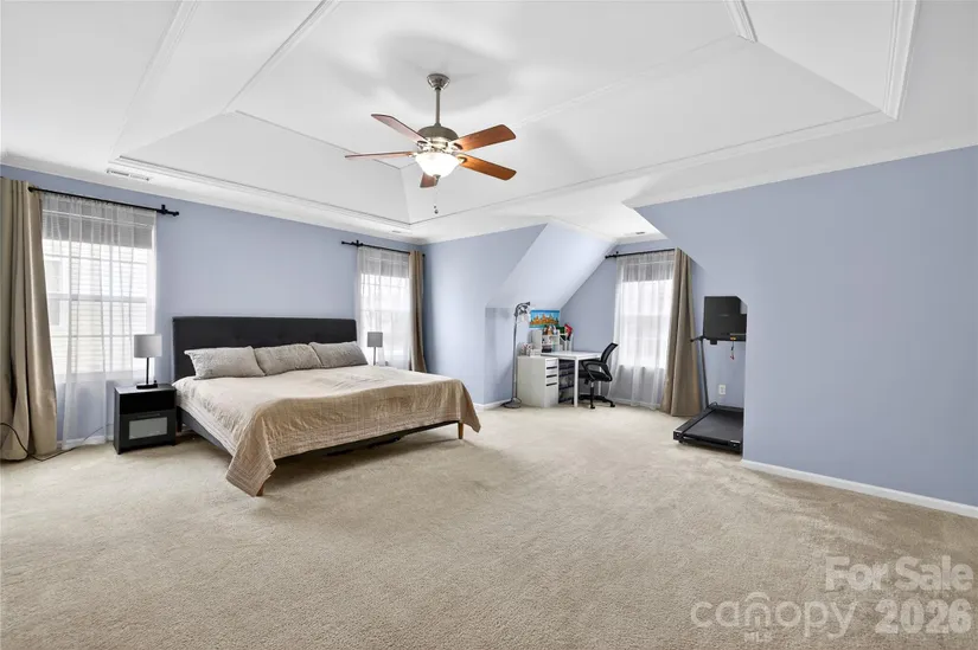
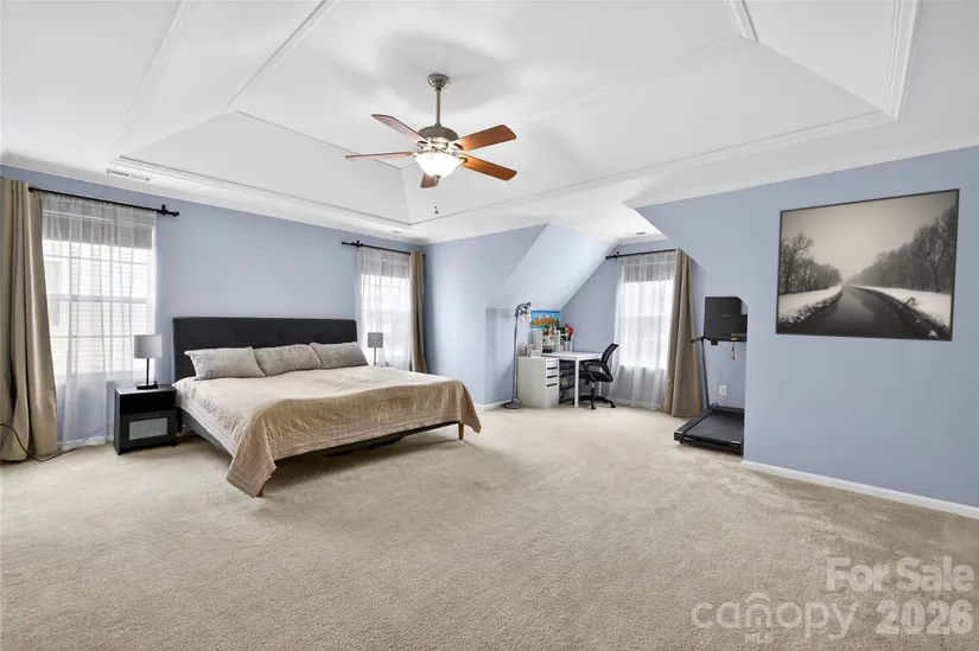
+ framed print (857, 269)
